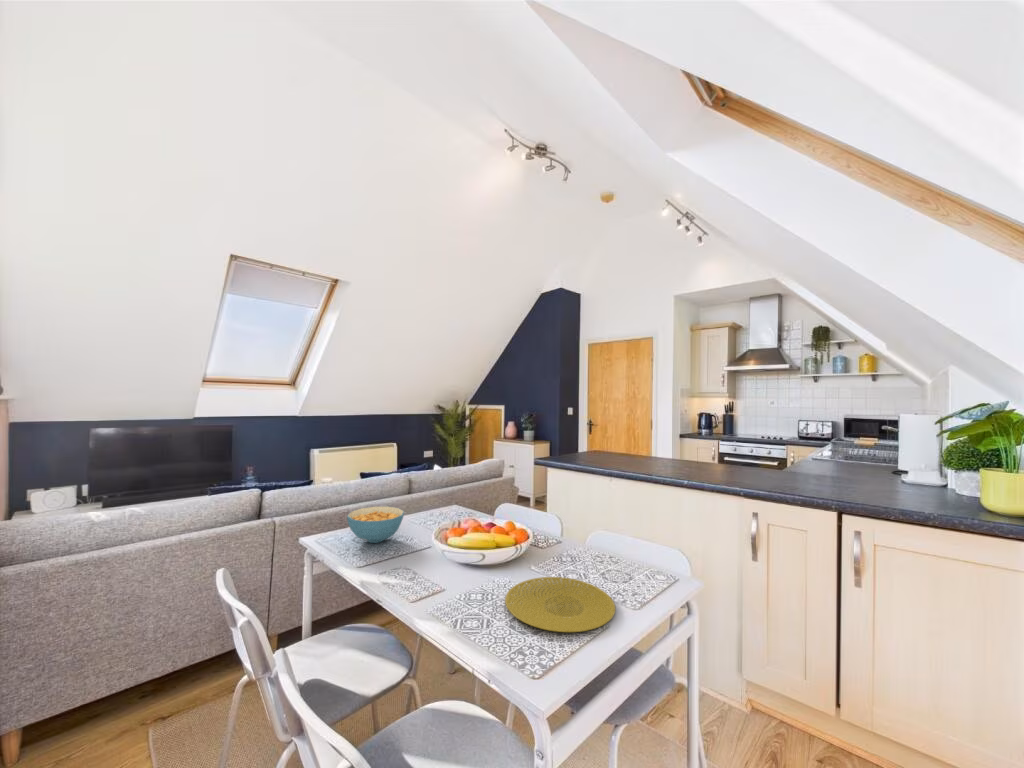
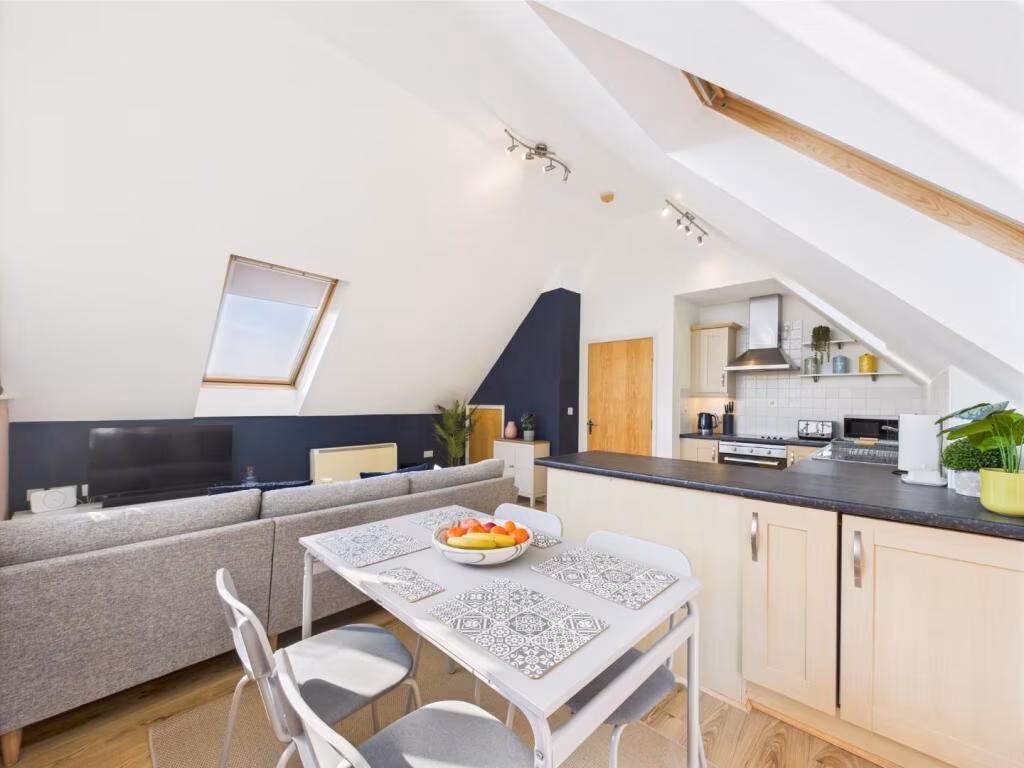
- cereal bowl (375, 526)
- plate (559, 602)
